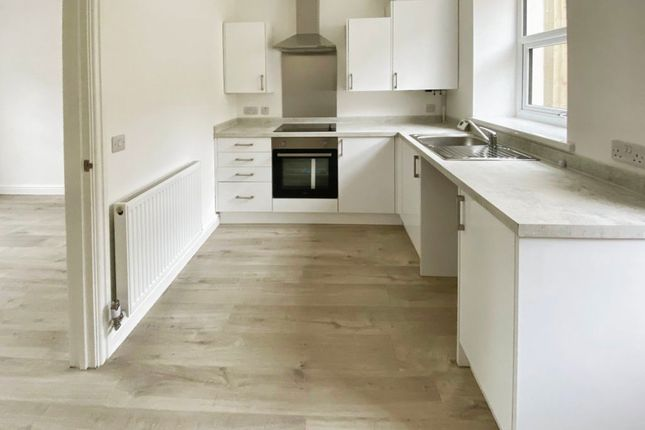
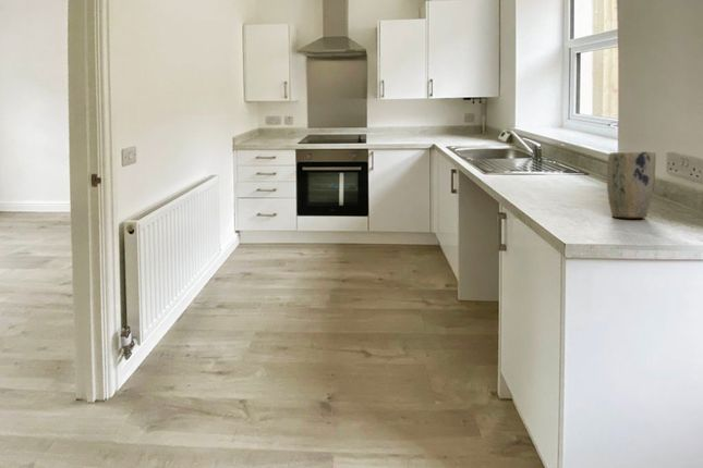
+ plant pot (630, 184)
